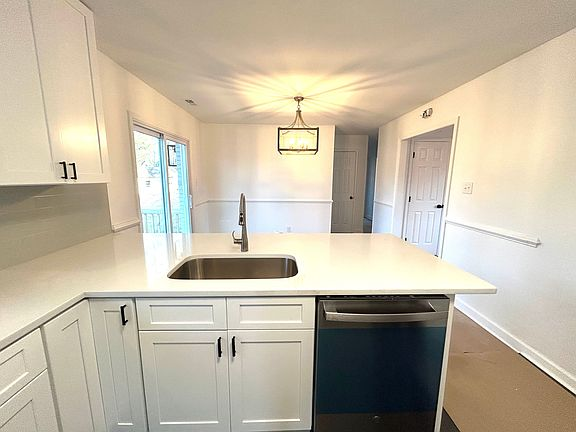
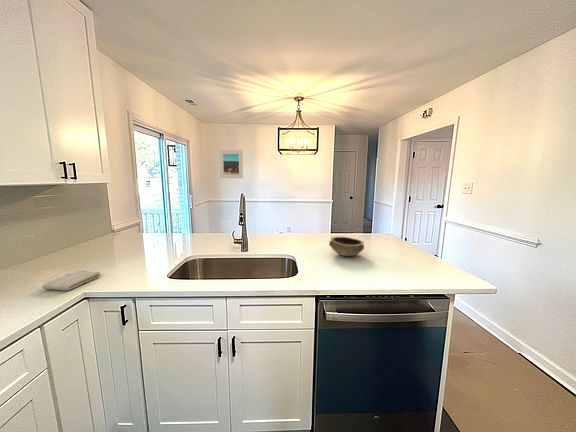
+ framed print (231, 164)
+ washcloth (74, 279)
+ bowl (346, 247)
